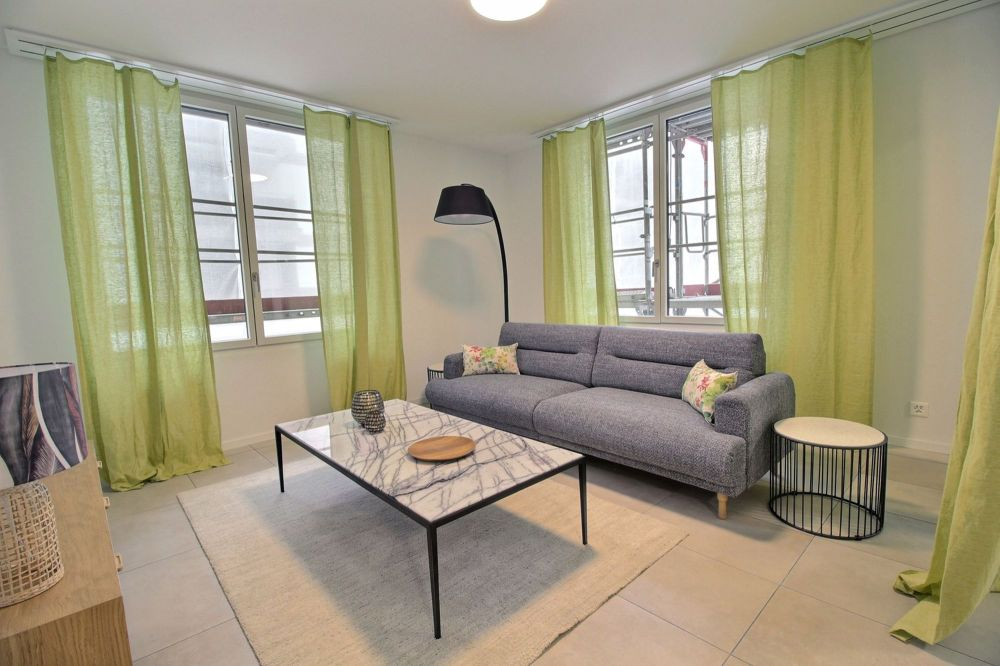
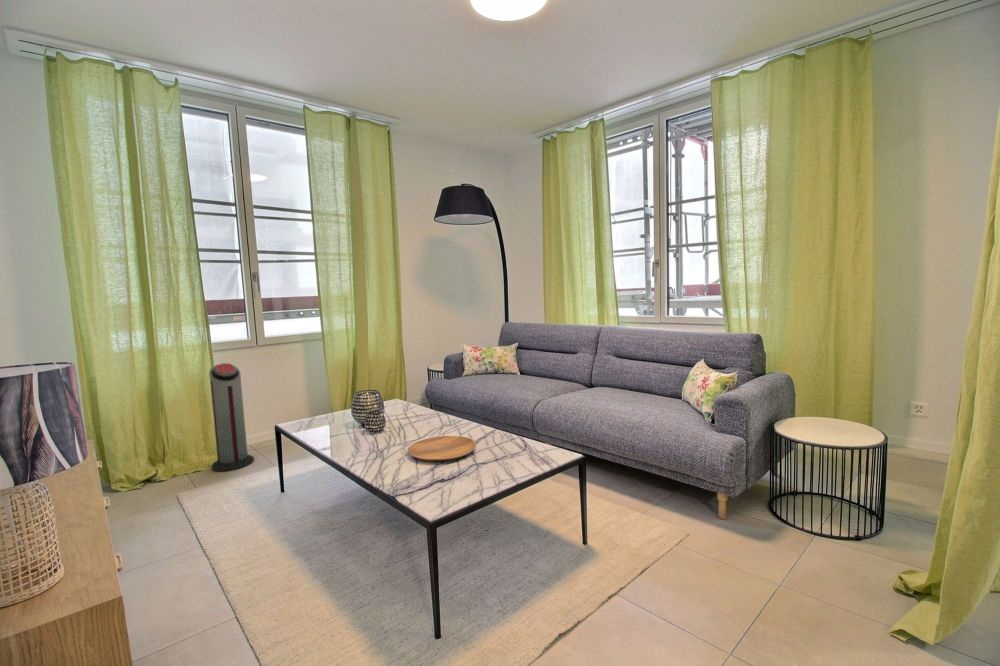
+ air purifier (228, 414)
